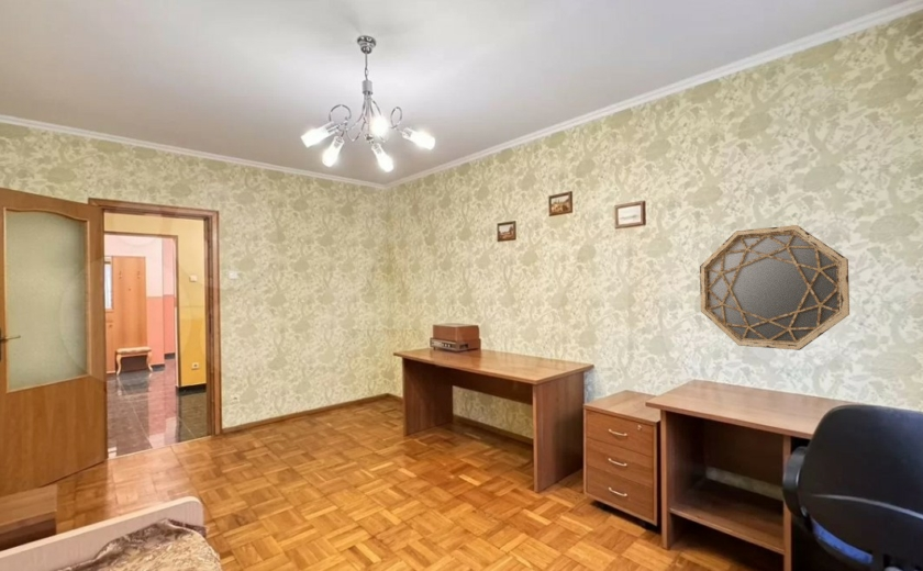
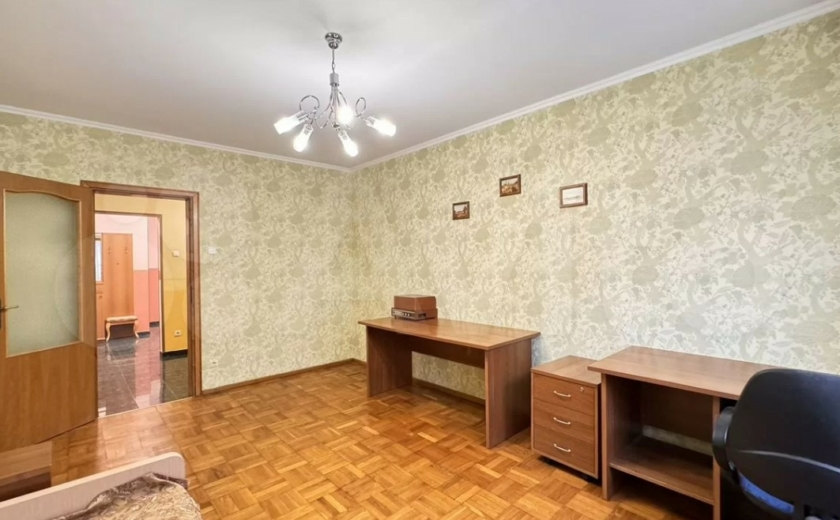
- home mirror (767, 288)
